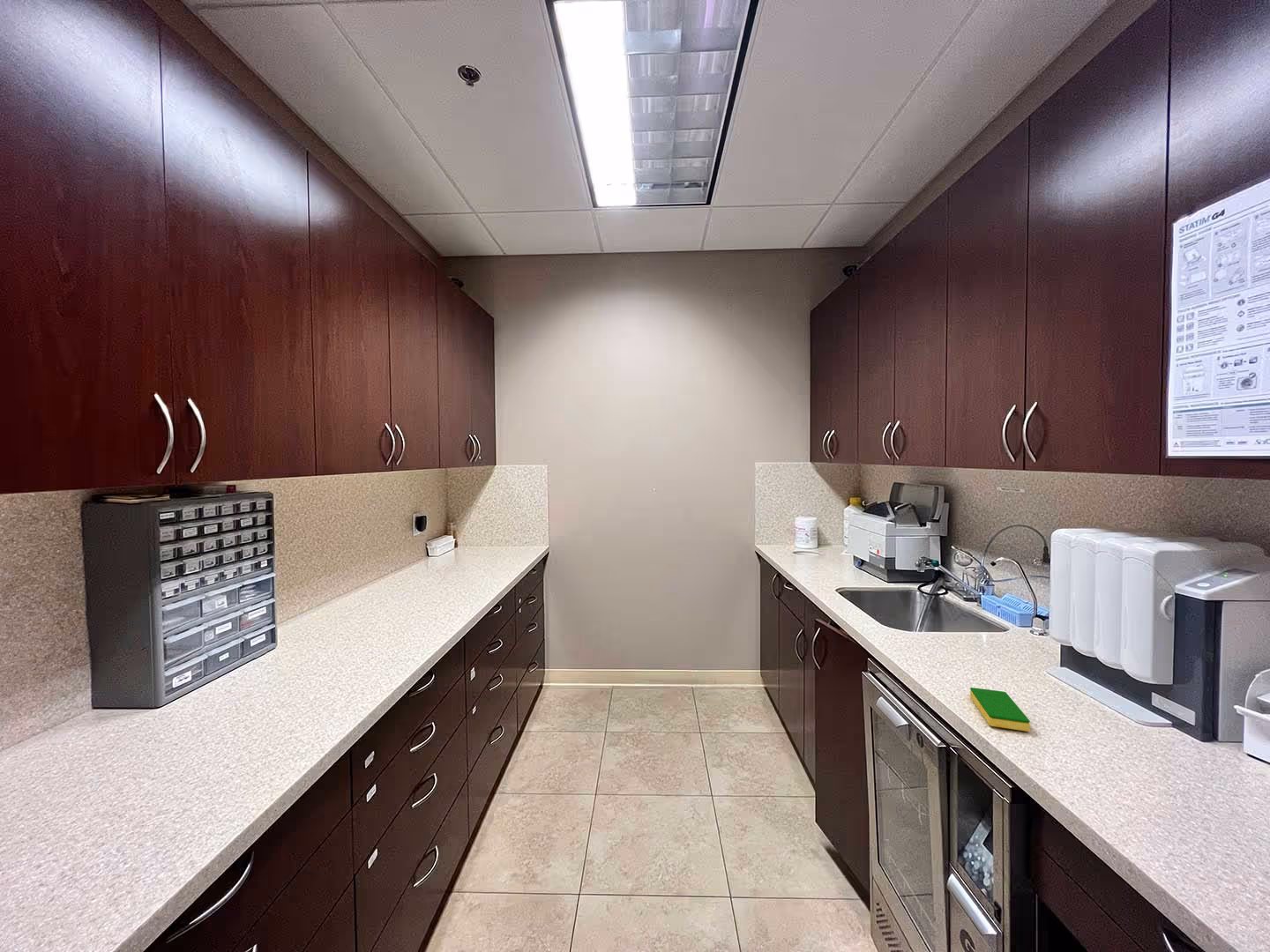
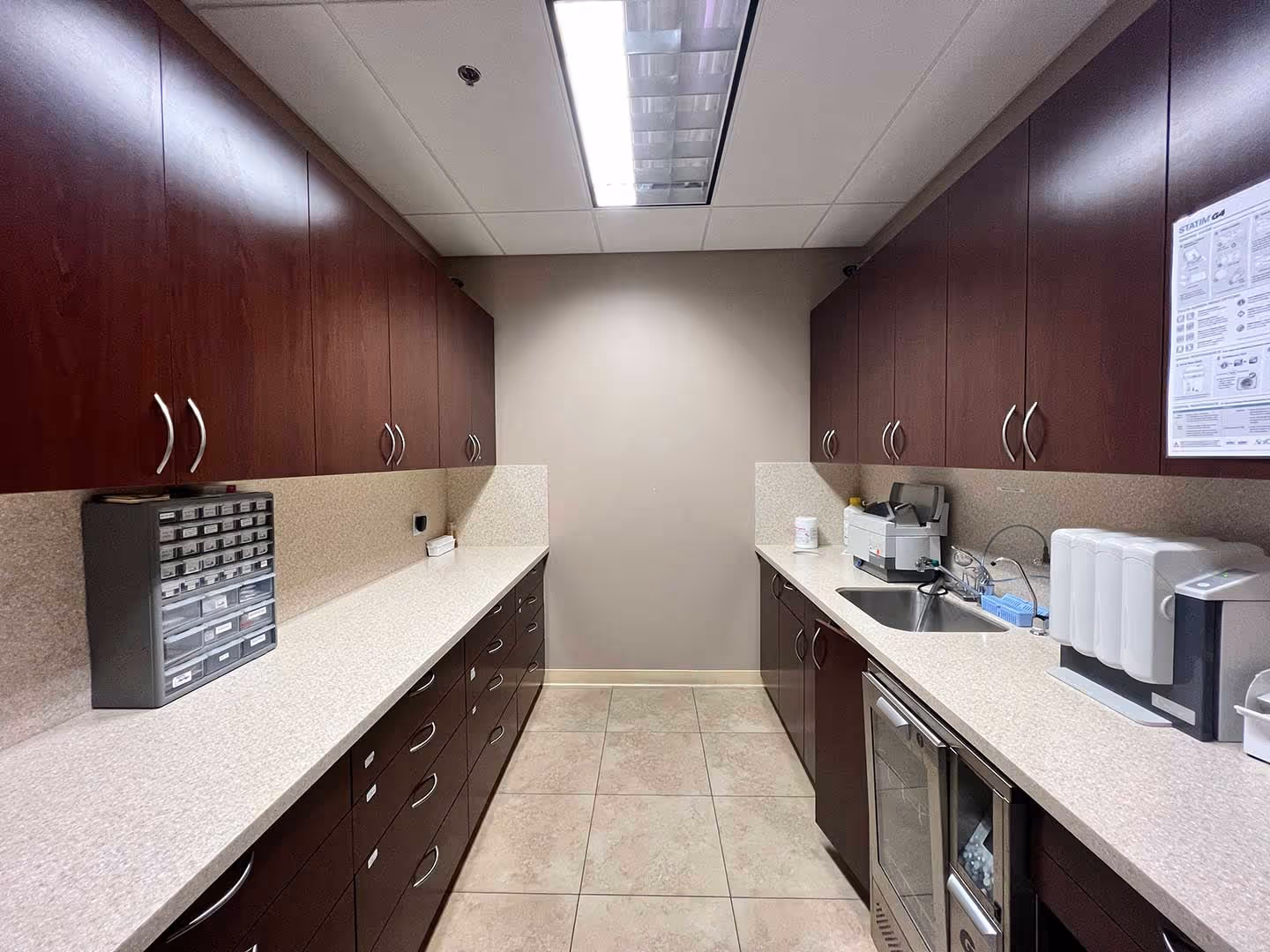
- dish sponge (997, 708)
